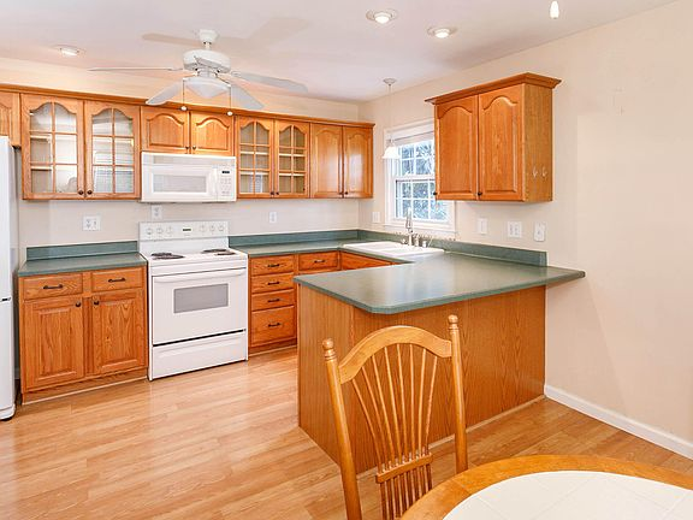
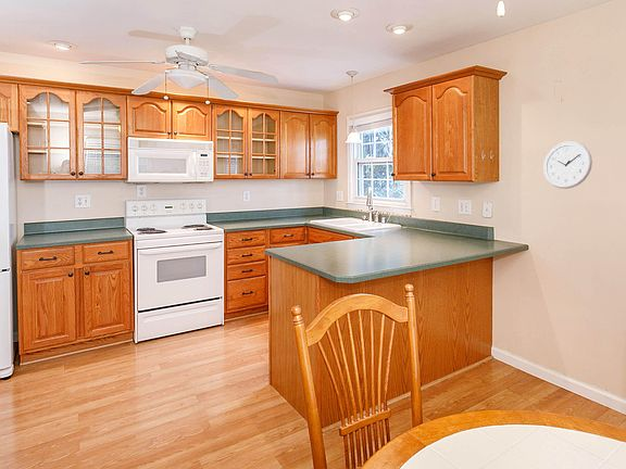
+ wall clock (565, 165)
